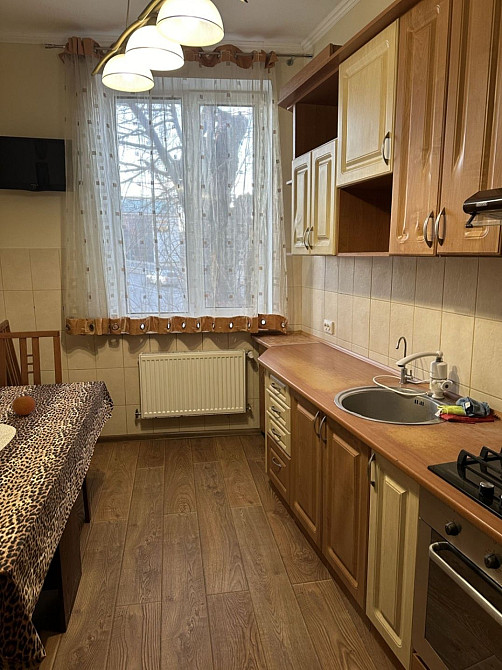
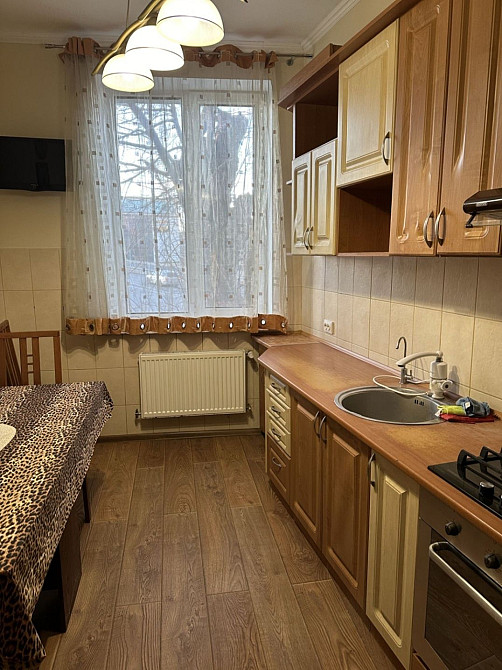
- fruit (23, 405)
